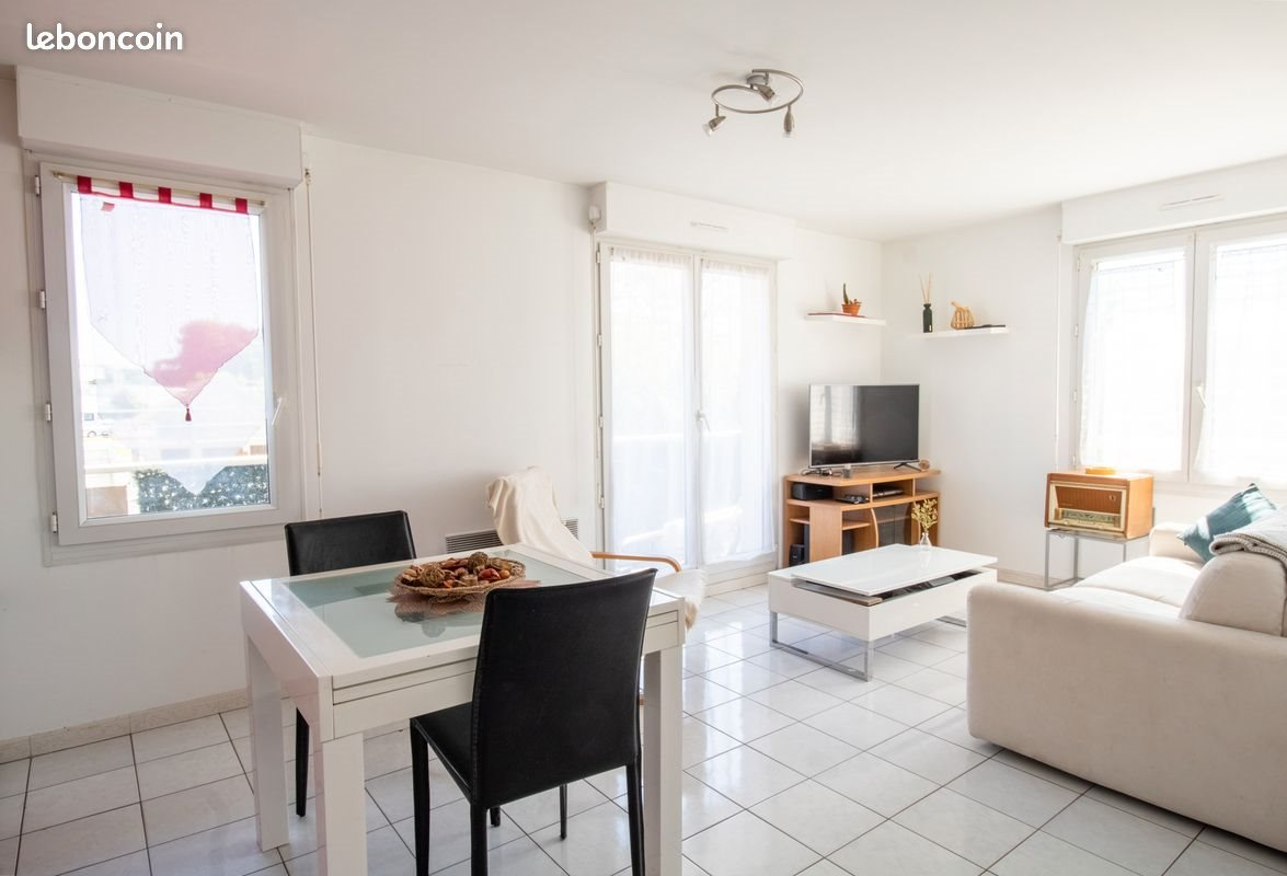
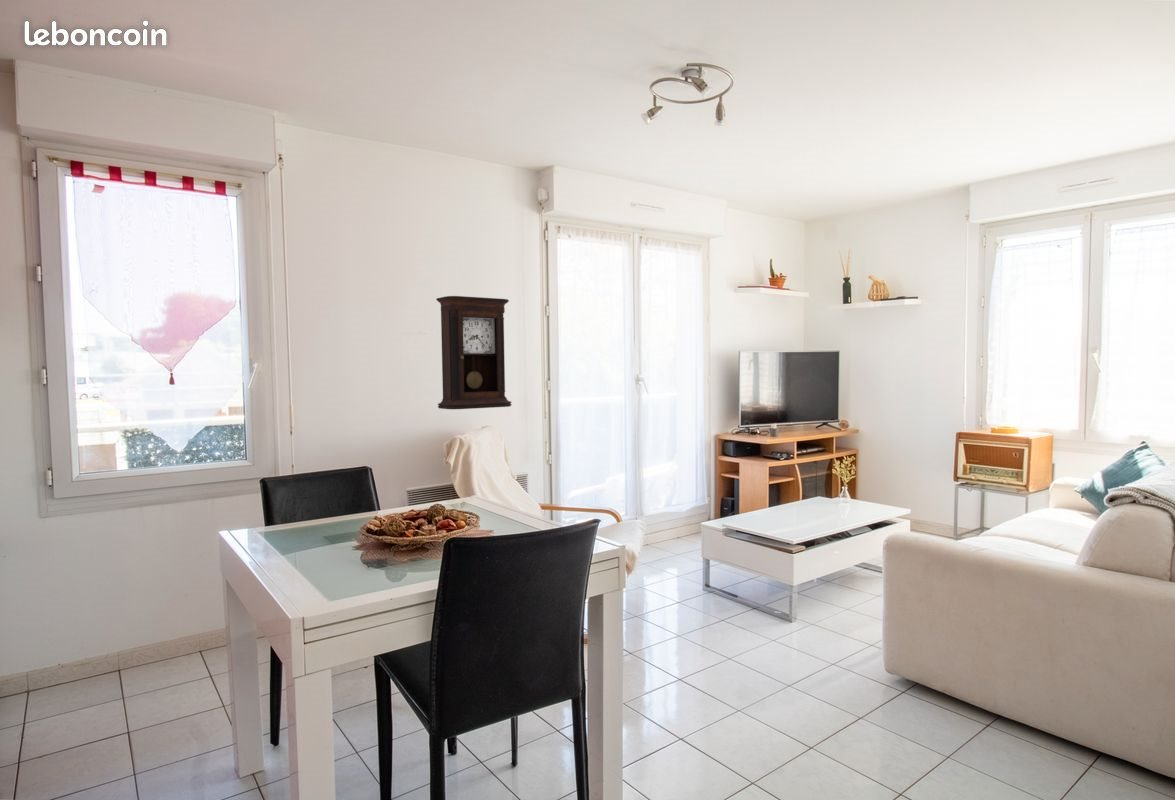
+ pendulum clock (476, 353)
